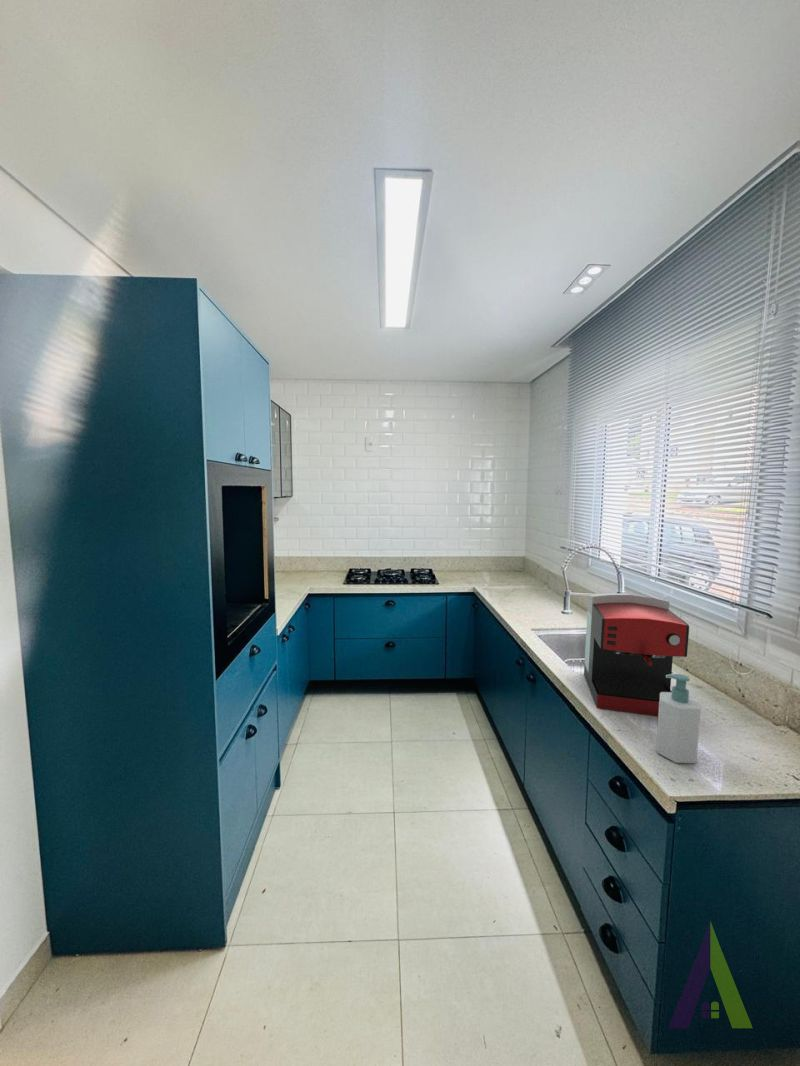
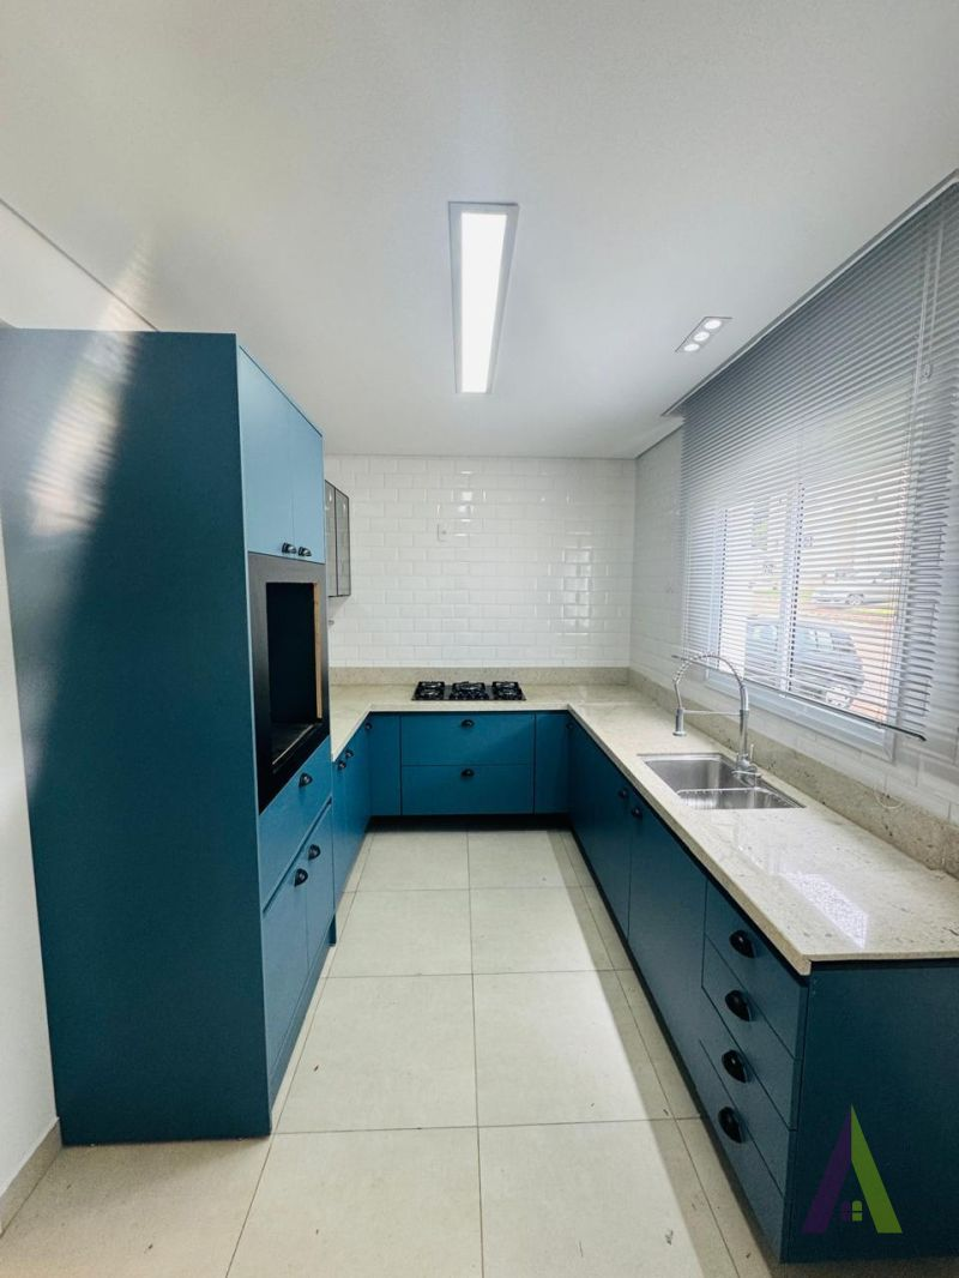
- soap bottle (678, 715)
- coffee maker (633, 650)
